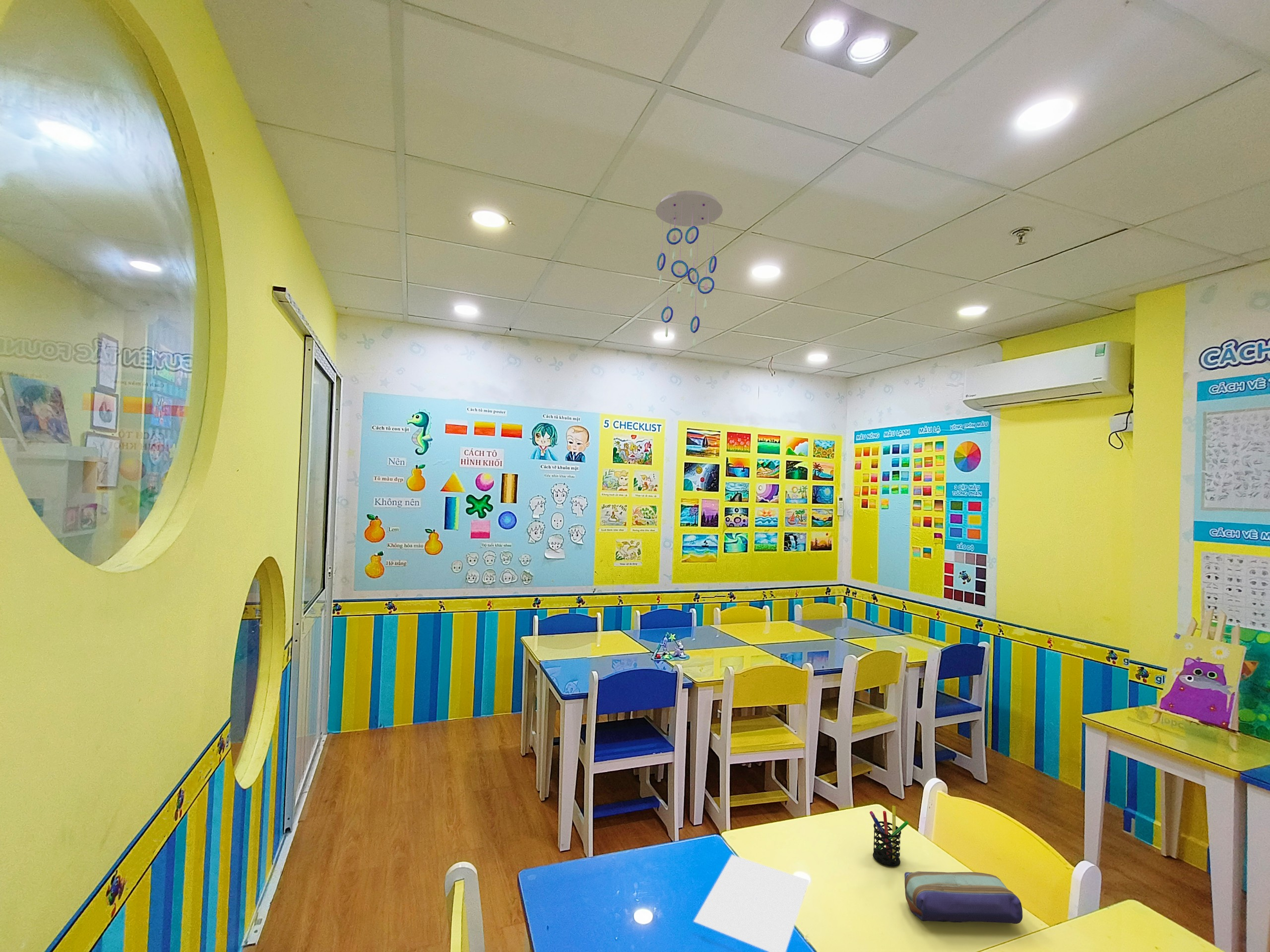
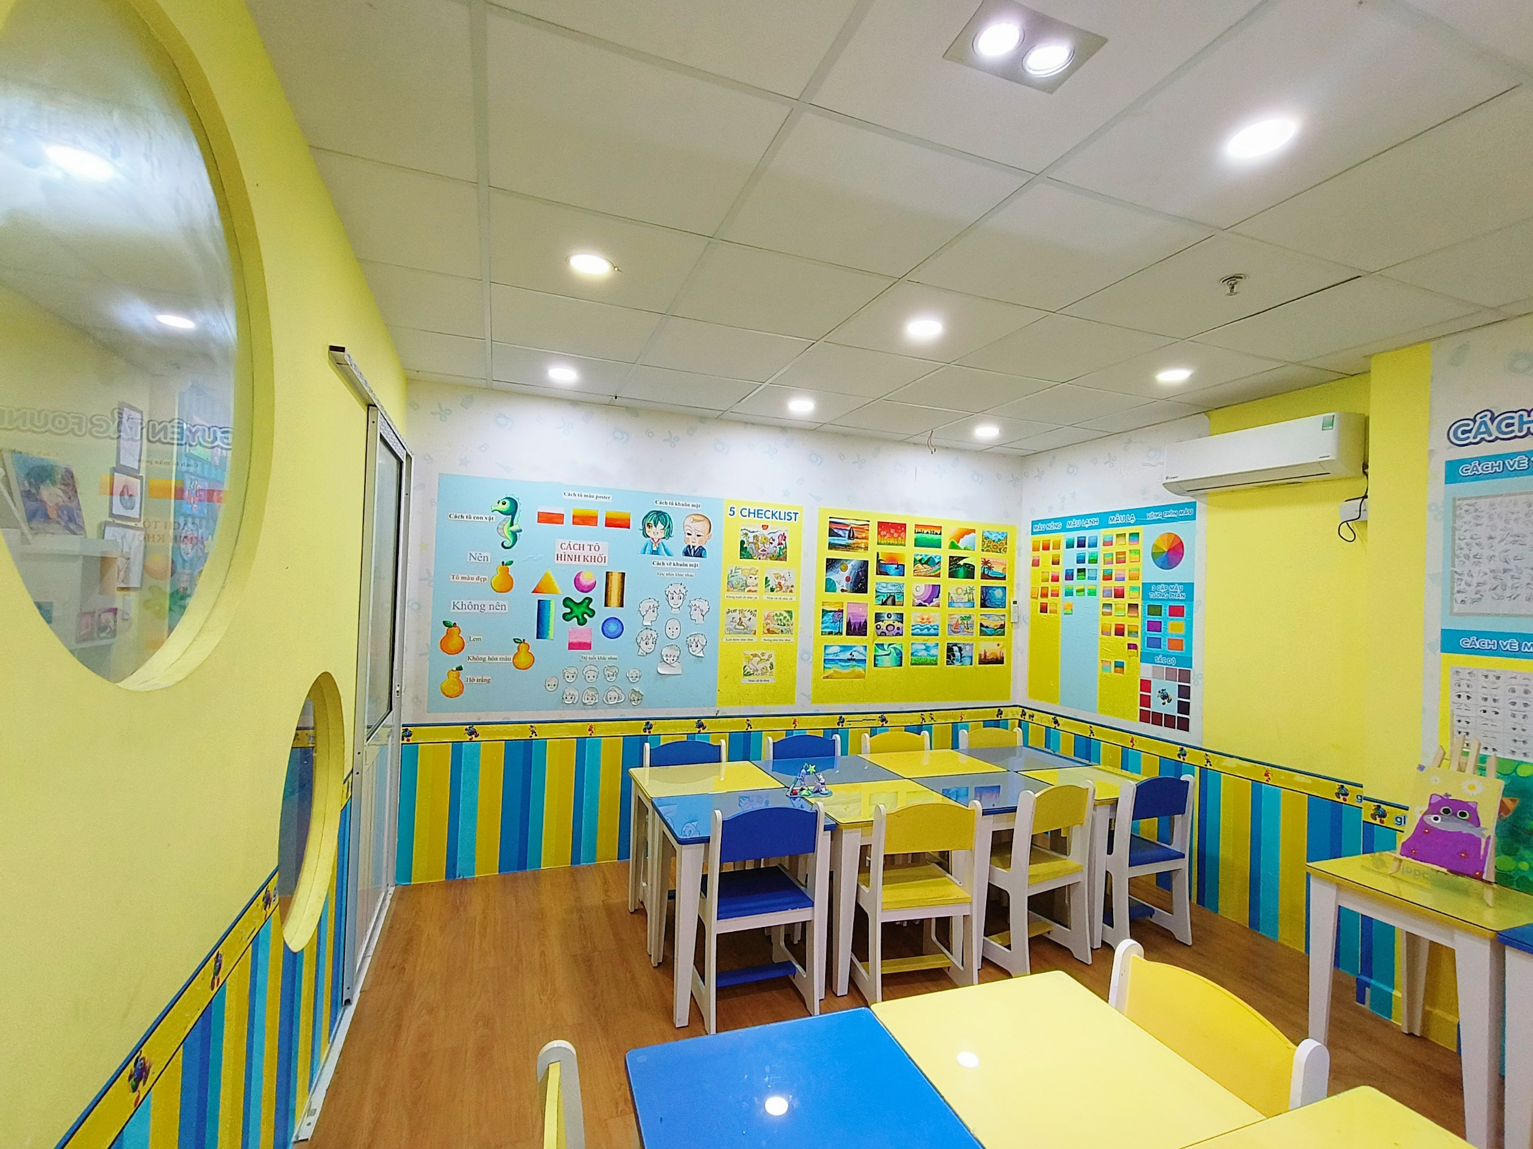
- pen holder (889, 834)
- pencil case (962, 897)
- paper sheet (754, 904)
- ceiling mobile (686, 274)
